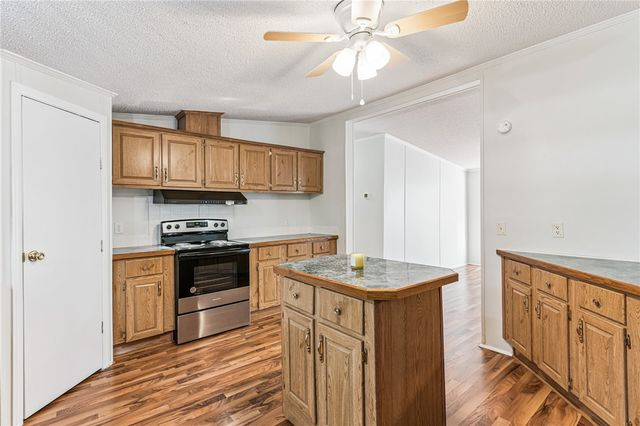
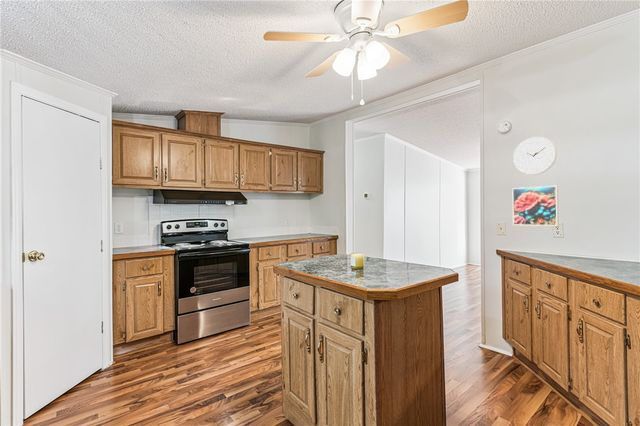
+ wall clock (533, 155)
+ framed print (534, 206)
